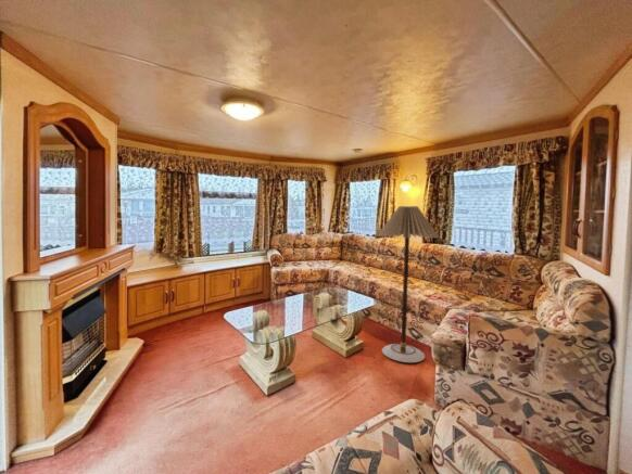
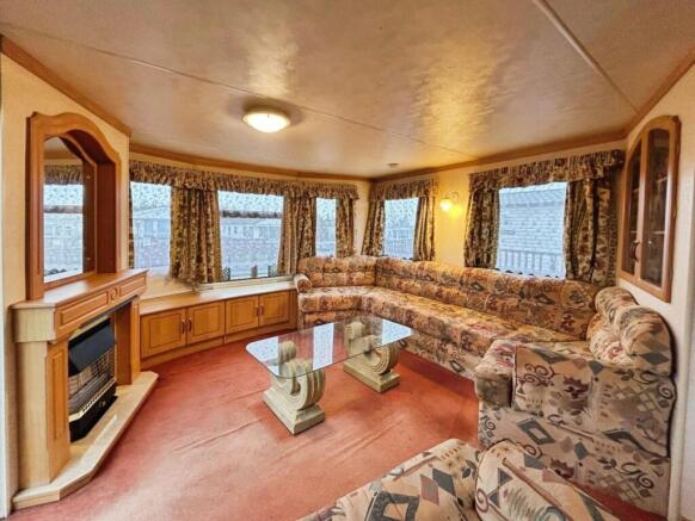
- floor lamp (405, 280)
